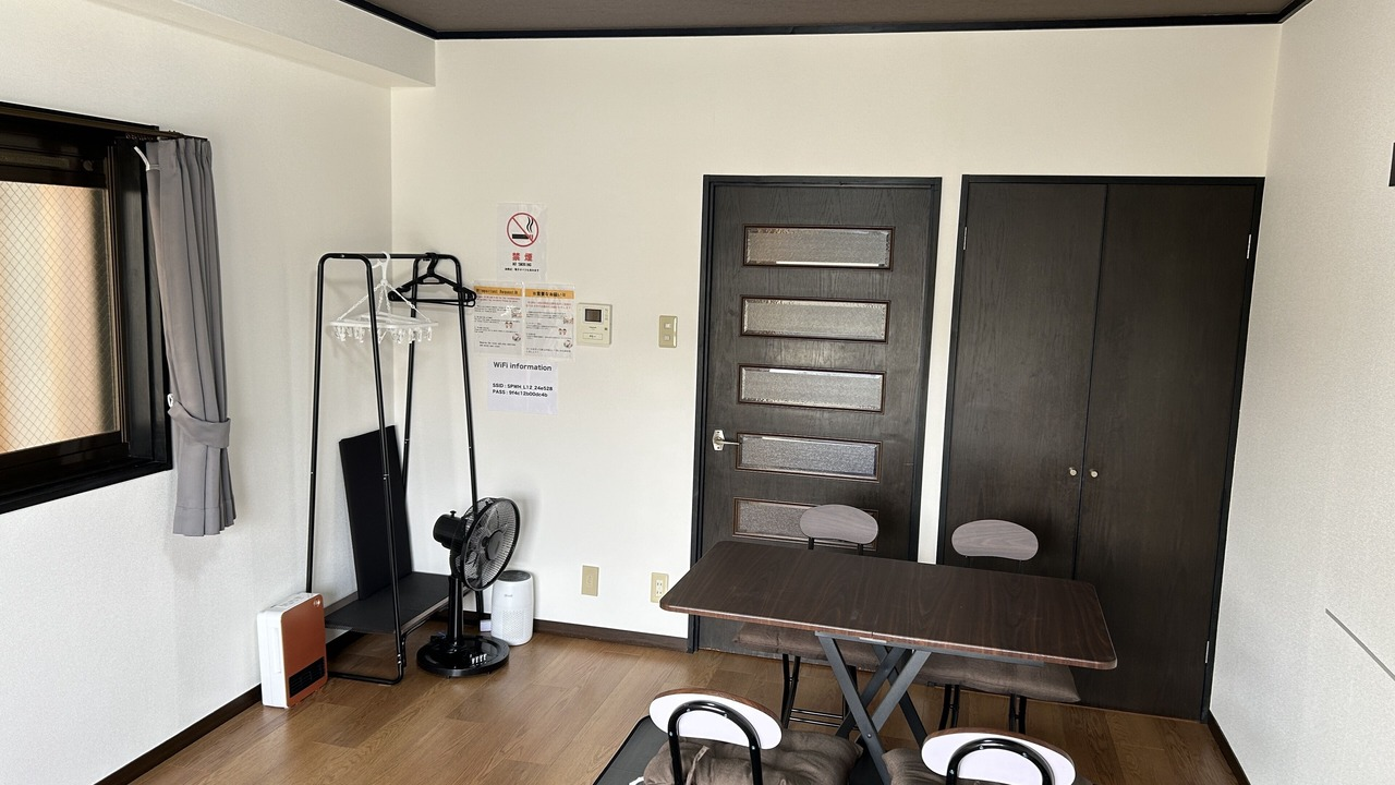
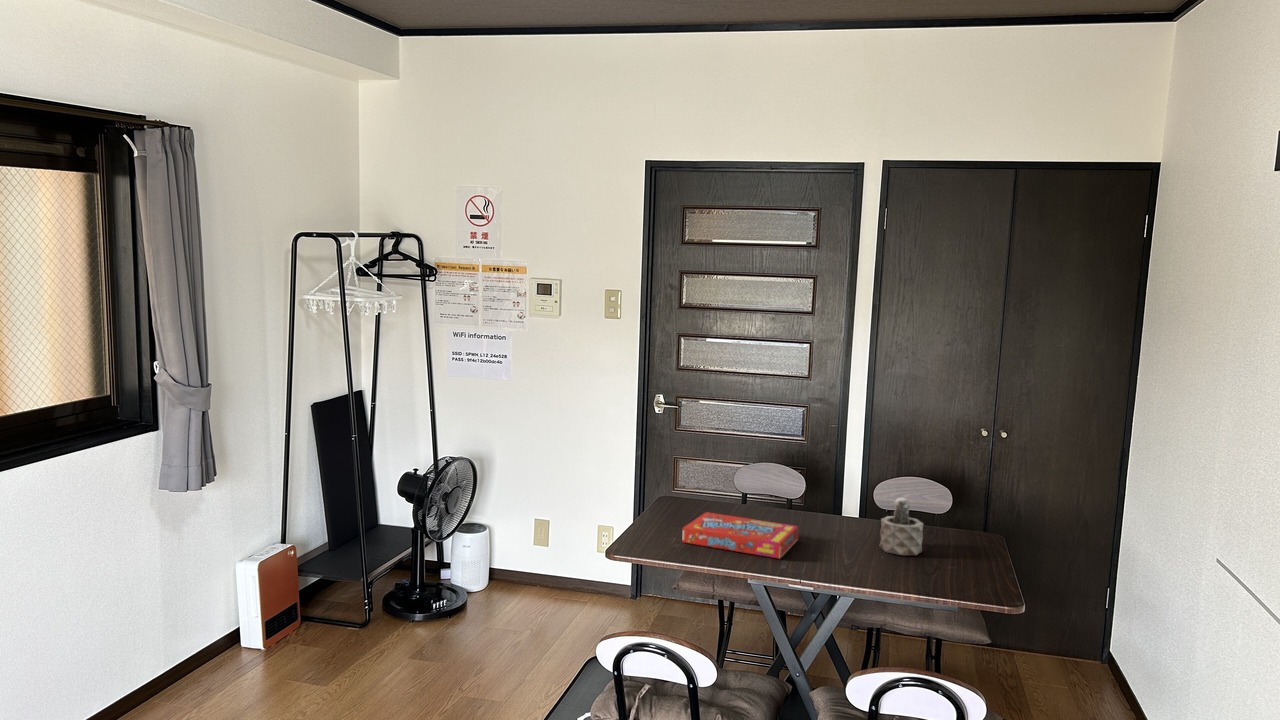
+ succulent plant (902, 524)
+ snack box (740, 533)
